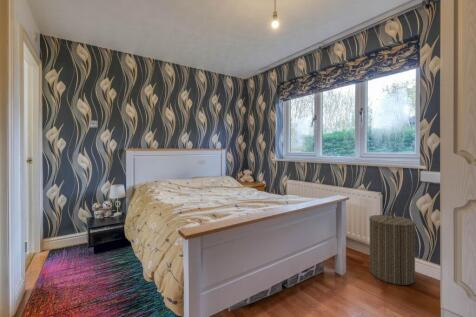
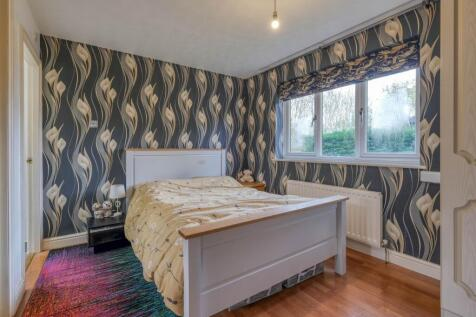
- laundry hamper (391, 242)
